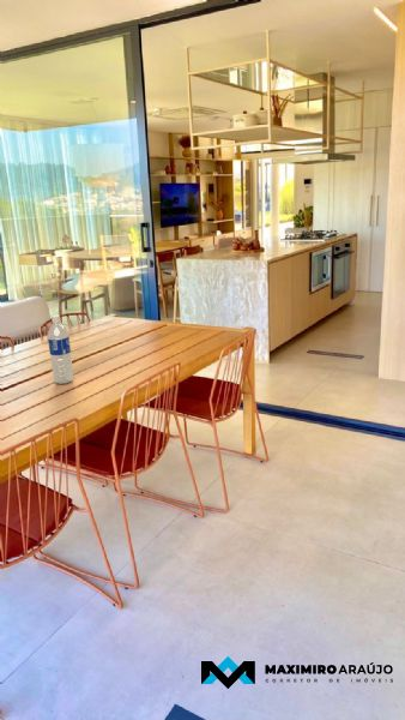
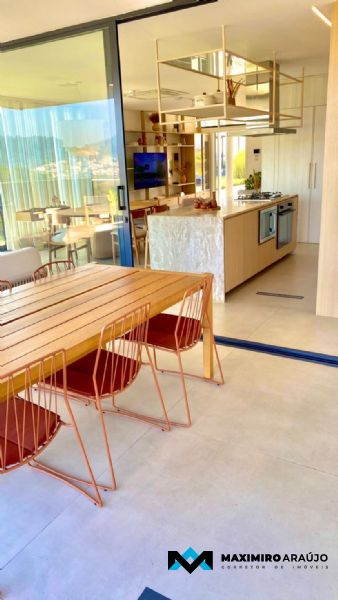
- water bottle (60, 349)
